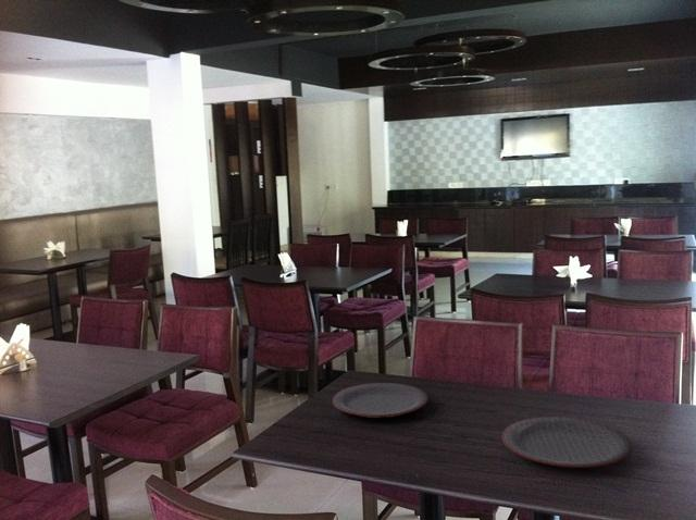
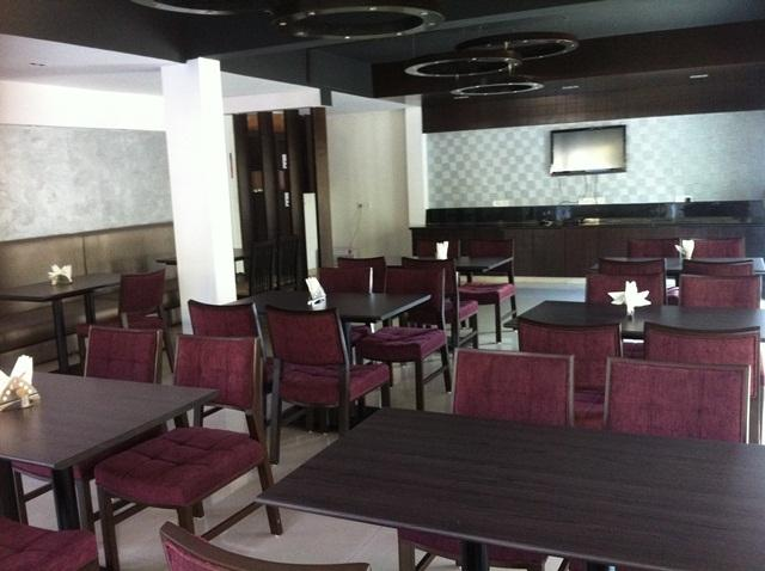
- plate (380, 401)
- plate (564, 443)
